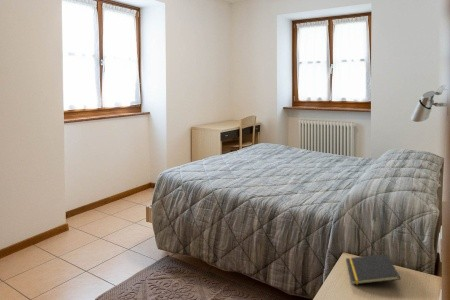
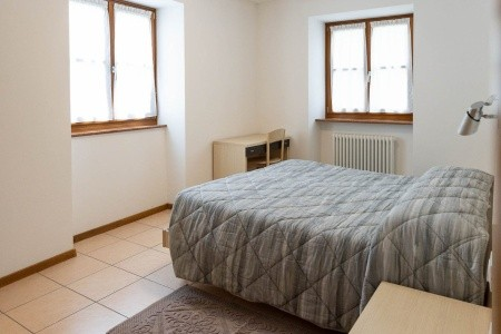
- notepad (370, 268)
